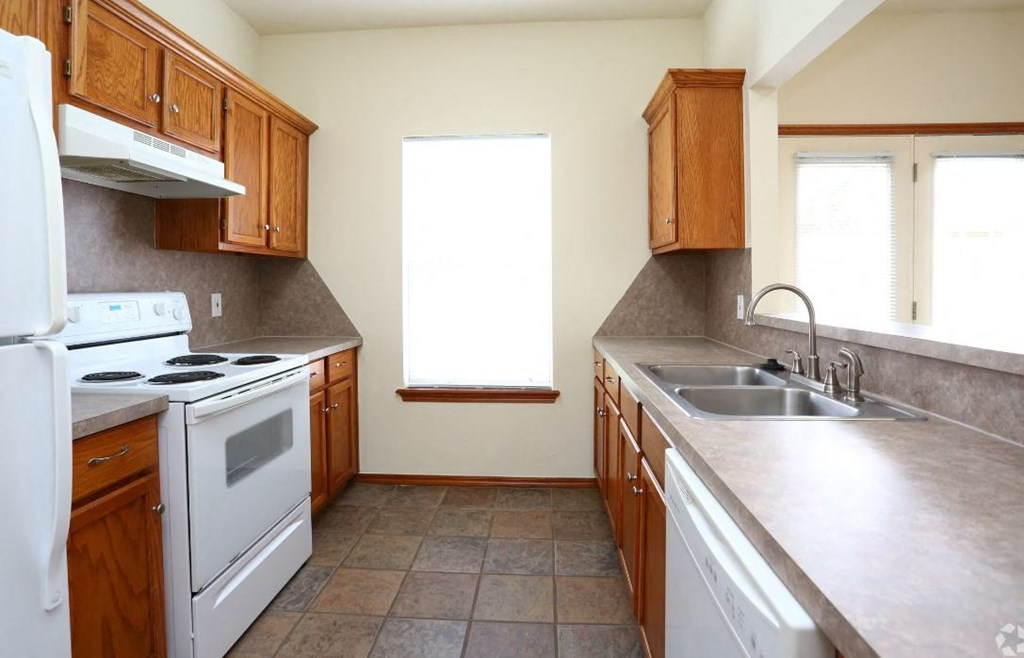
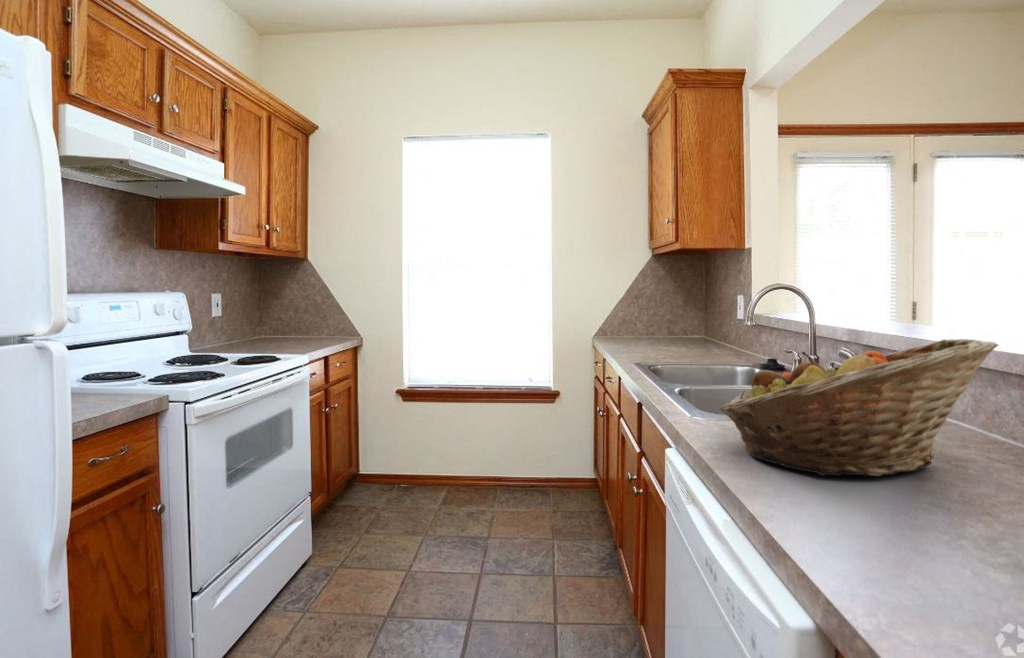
+ fruit basket (845, 396)
